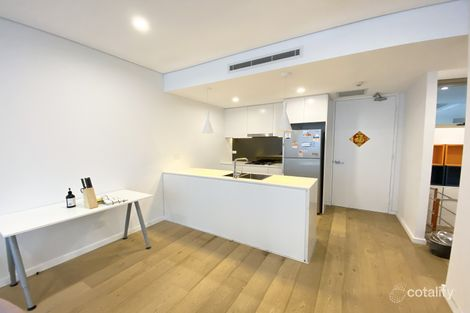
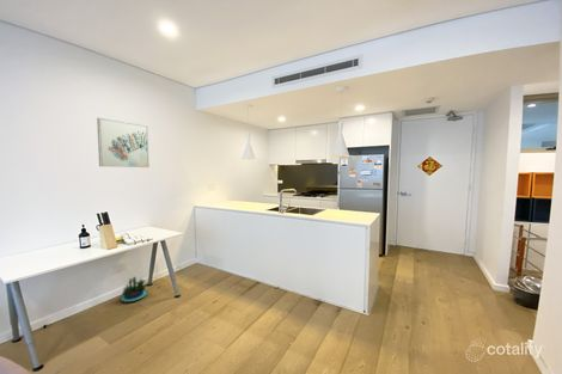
+ wall art (124, 145)
+ potted plant (135, 287)
